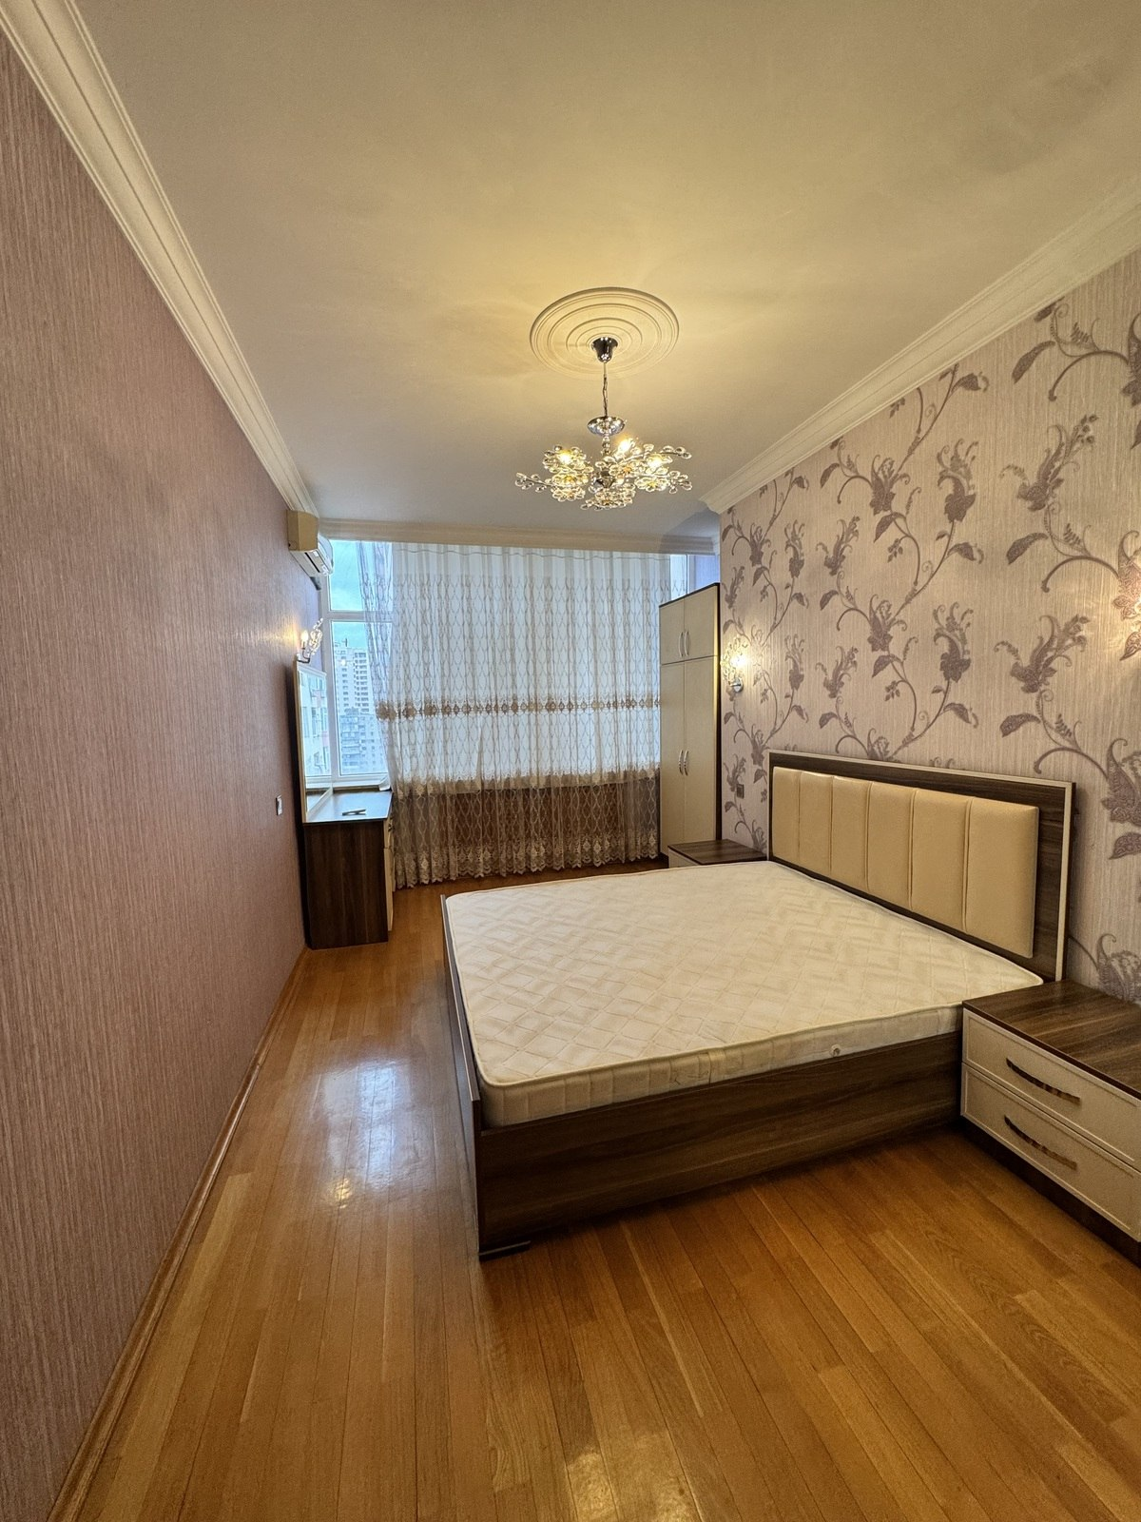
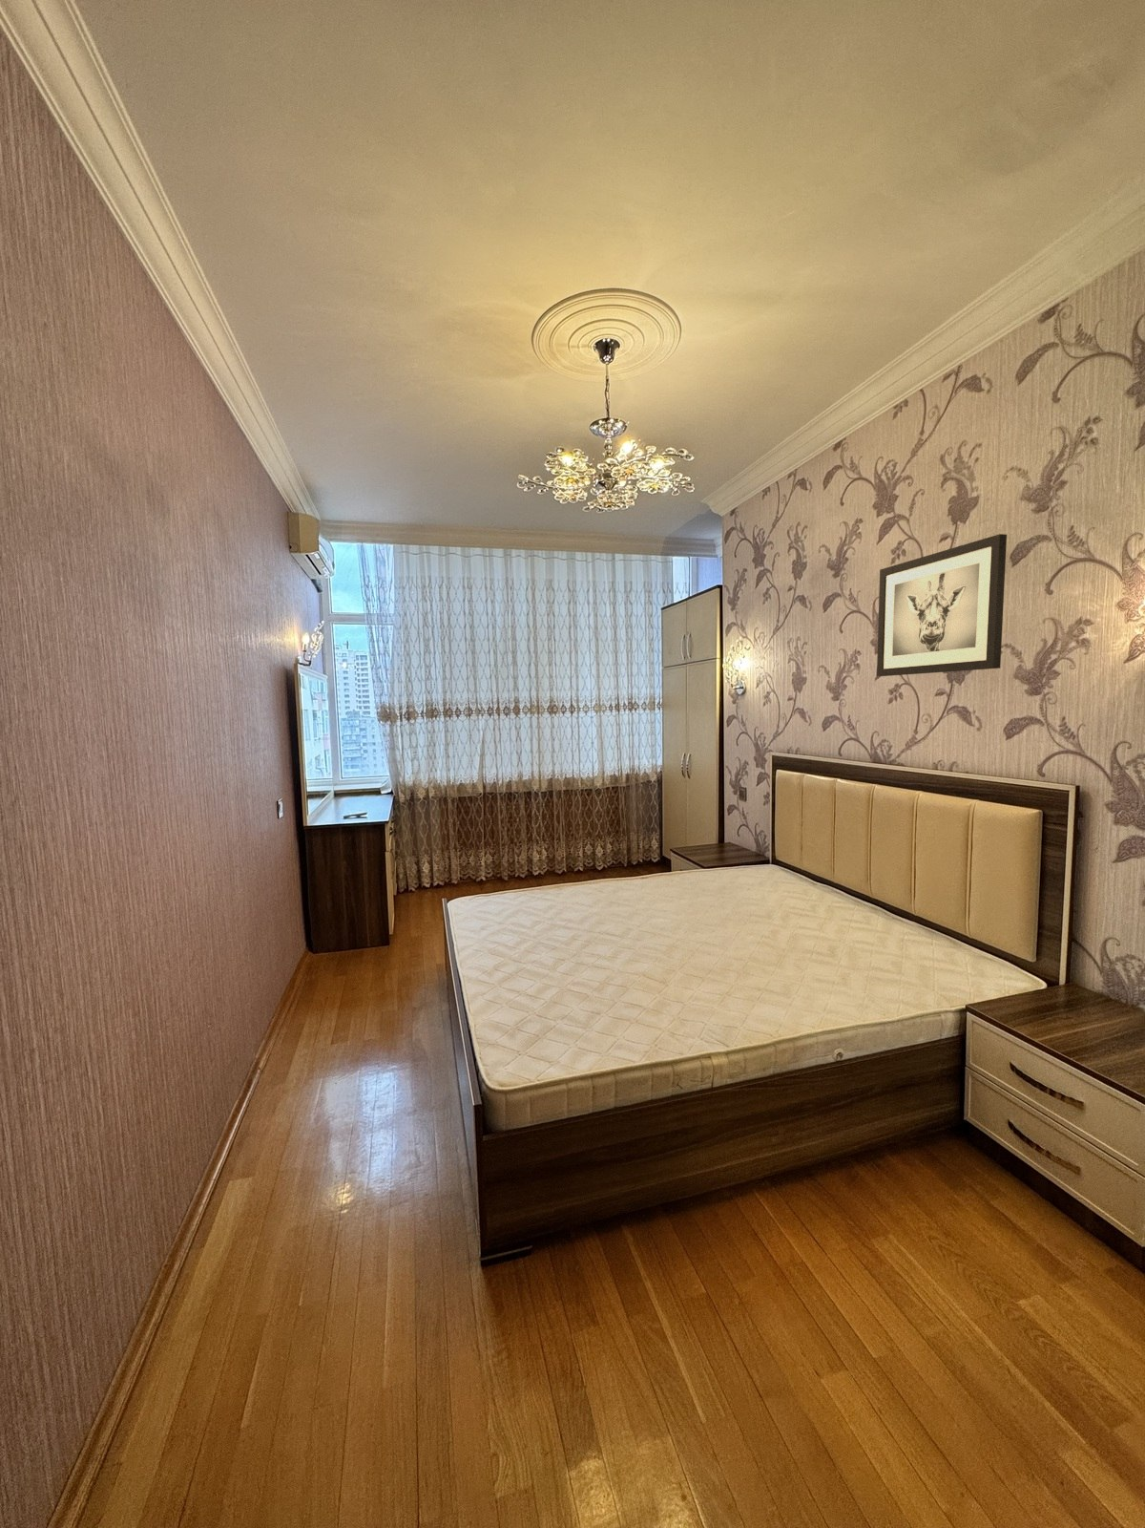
+ wall art (933, 614)
